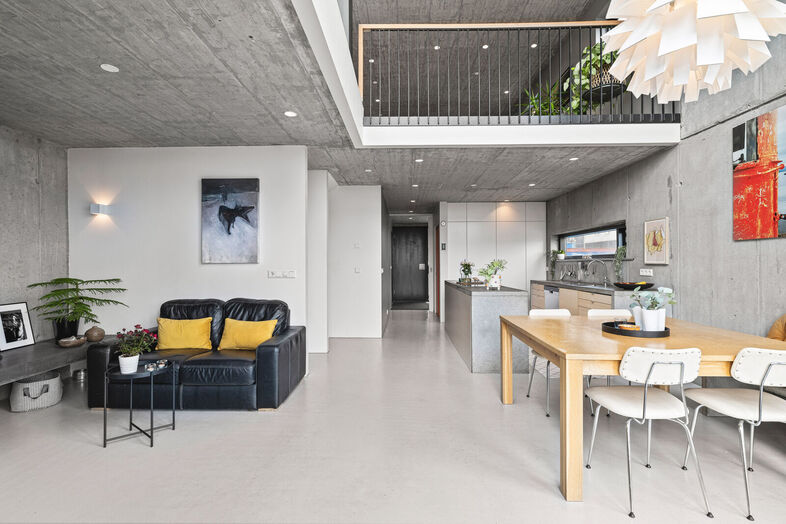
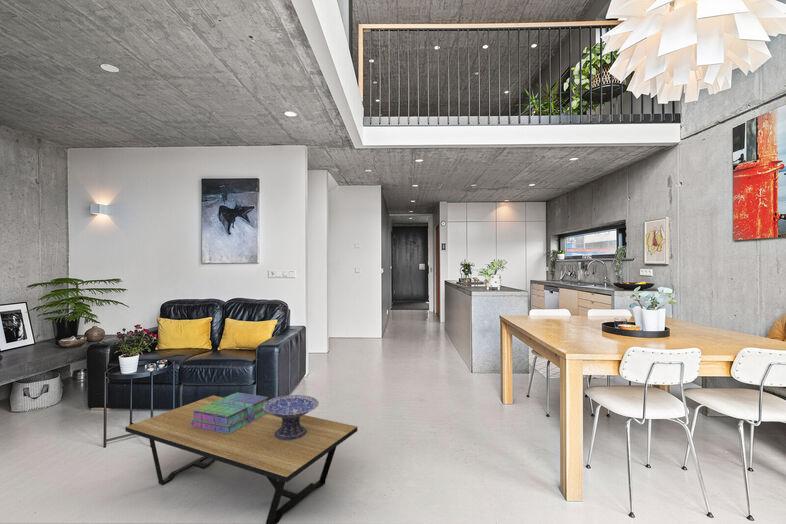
+ stack of books (232, 411)
+ coffee table (241, 455)
+ decorative bowl (291, 419)
